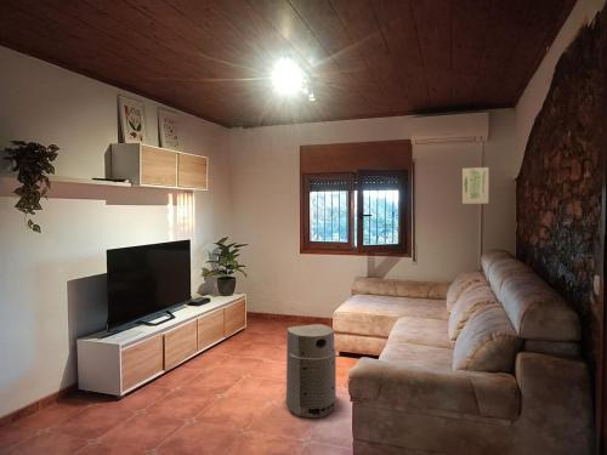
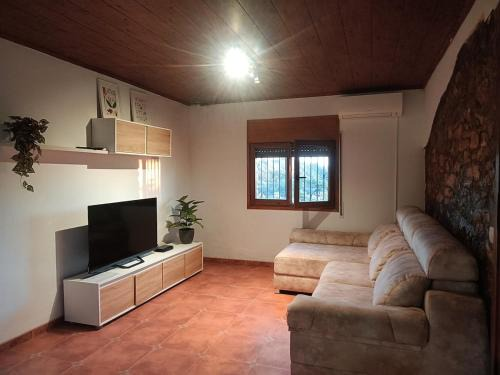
- wall art (475, 186)
- air purifier (311, 368)
